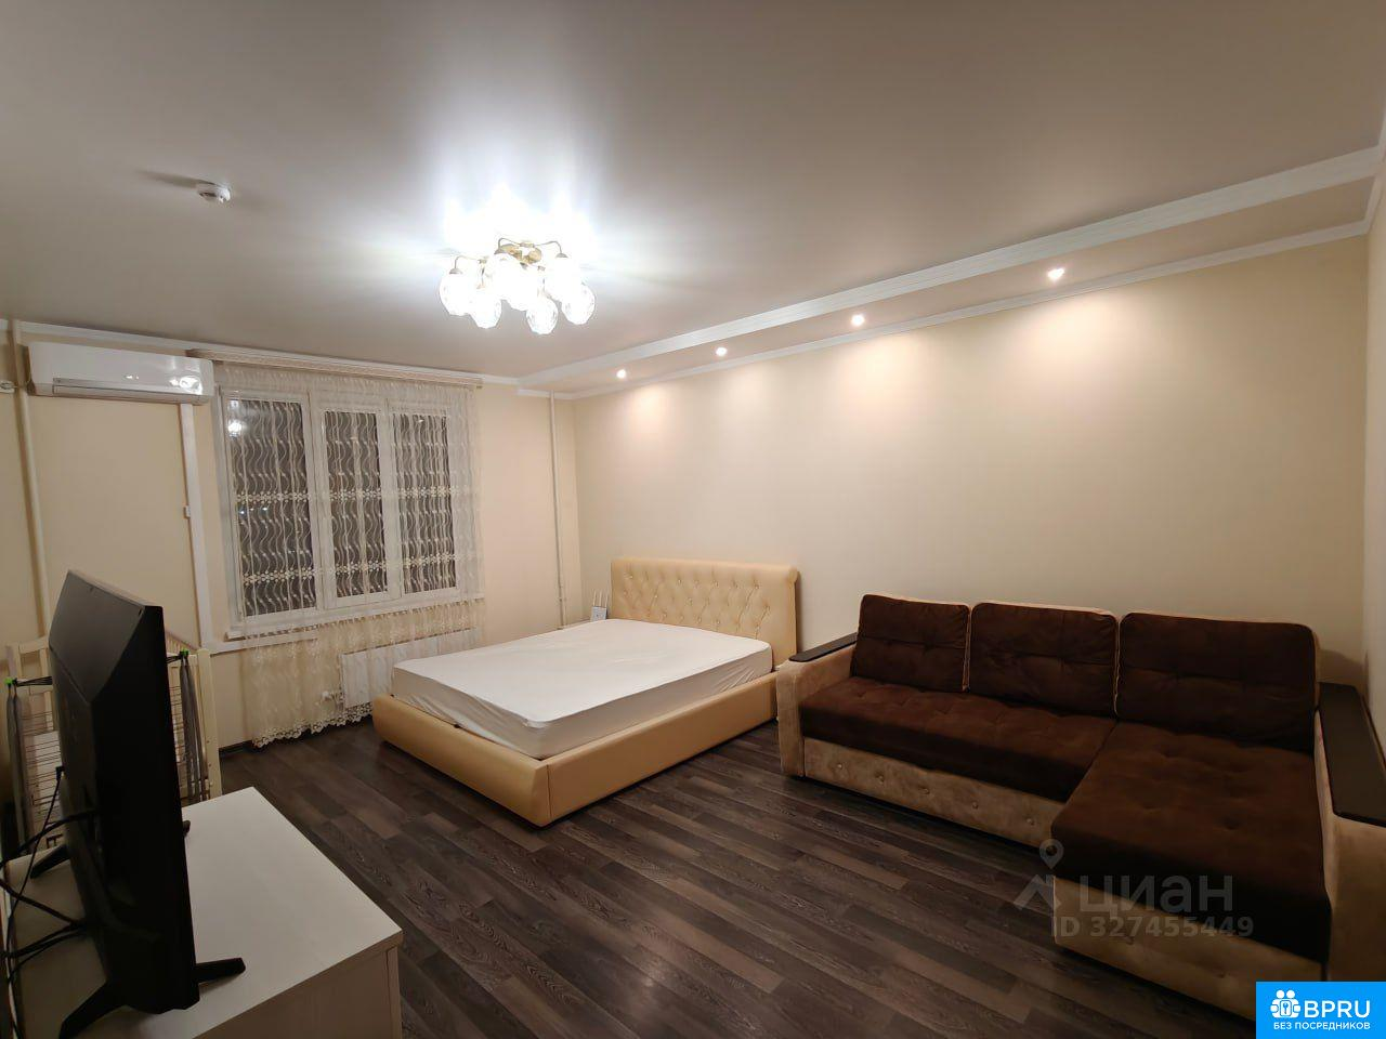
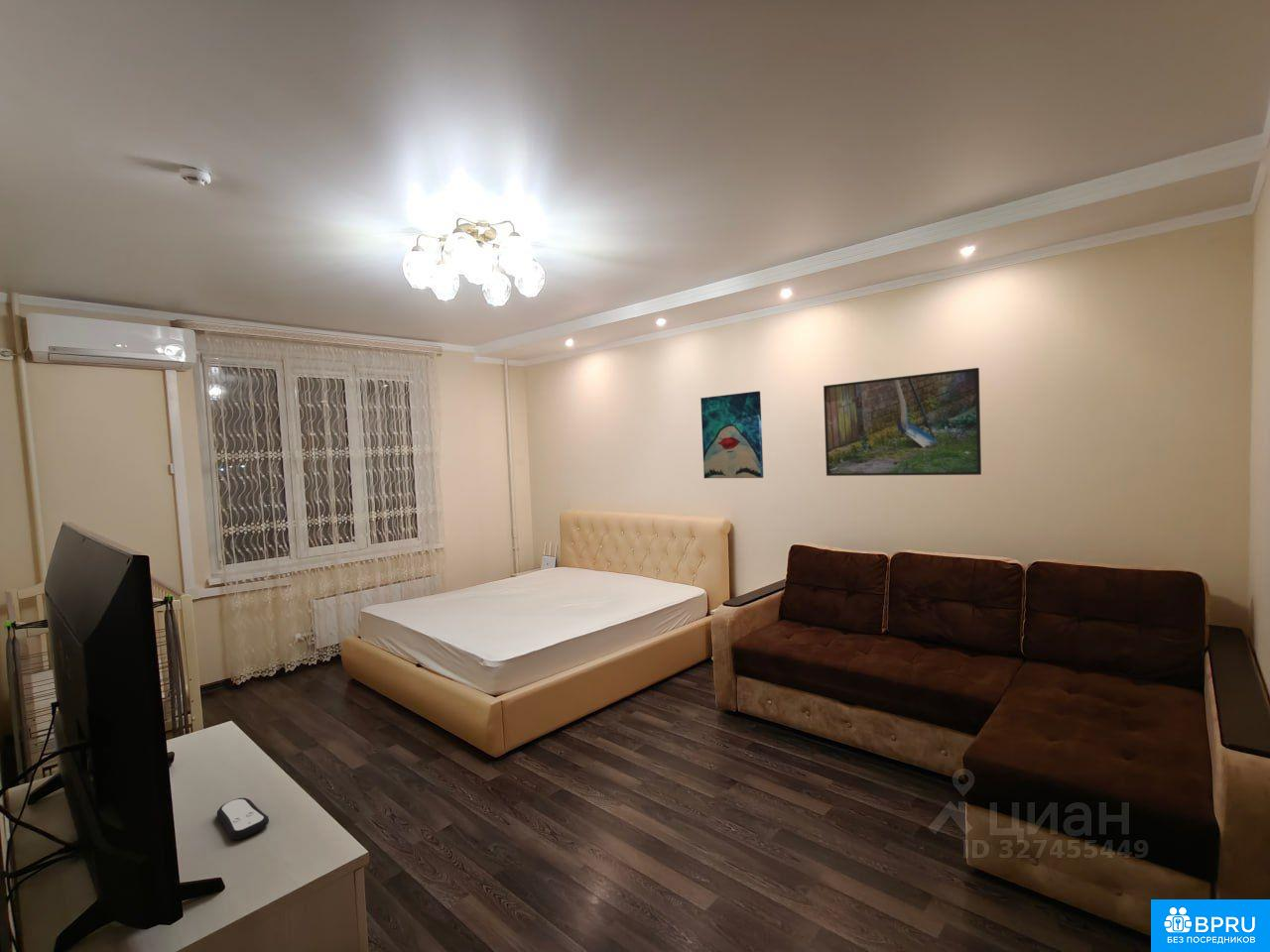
+ wall art (730, 436)
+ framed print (896, 426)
+ remote control (241, 816)
